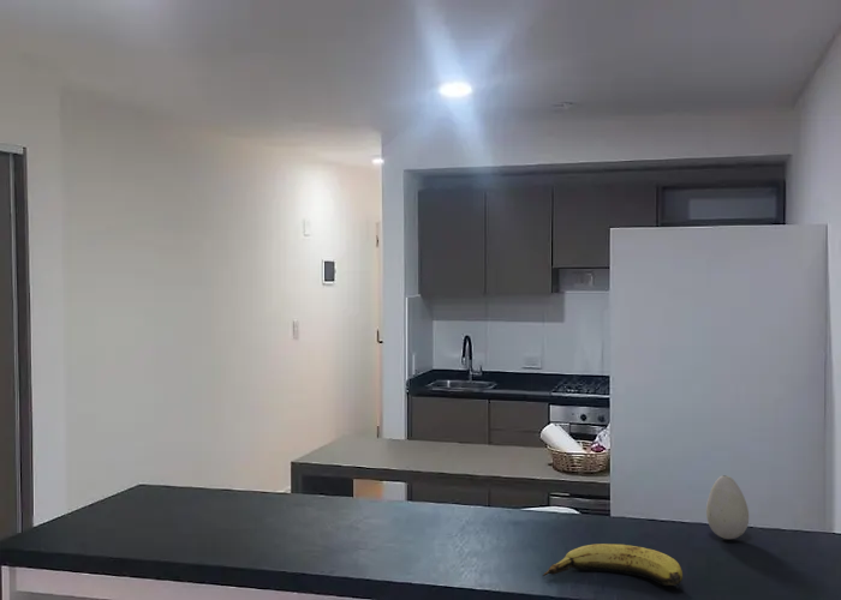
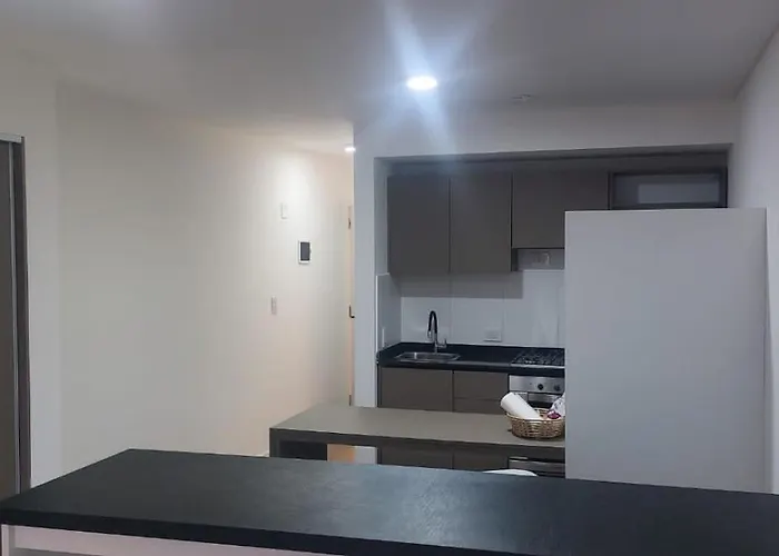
- banana (613, 562)
- decorative egg (727, 506)
